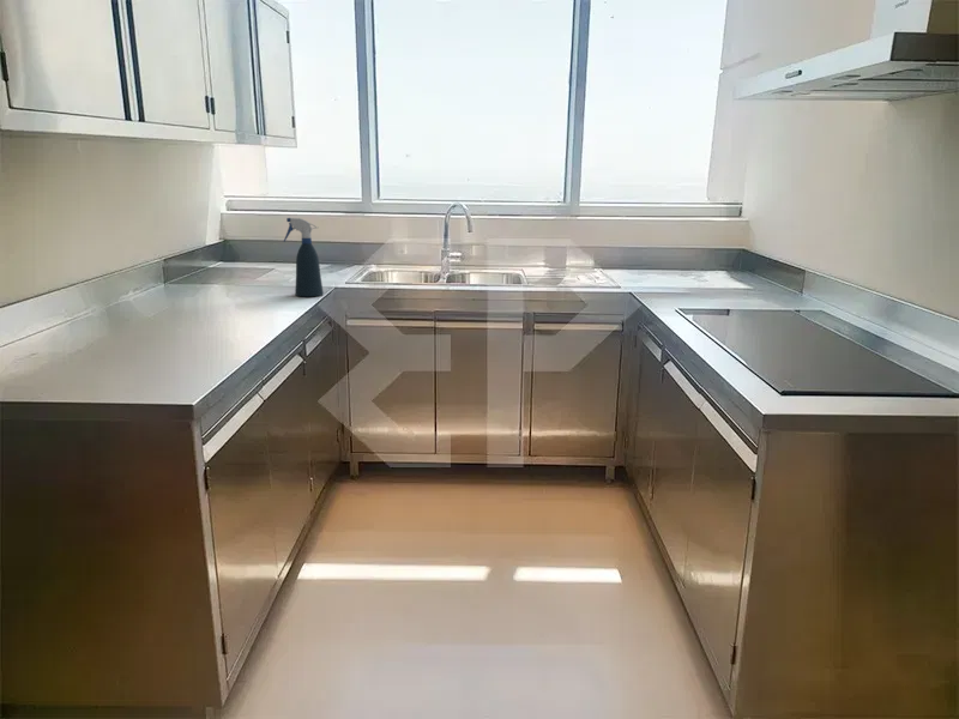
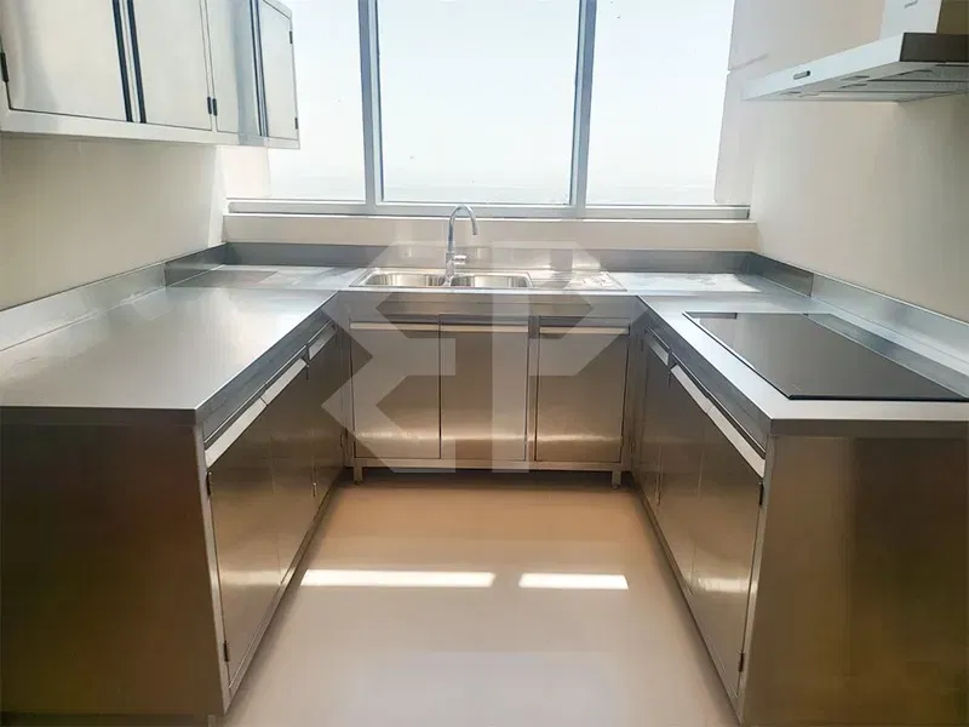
- spray bottle (304, 256)
